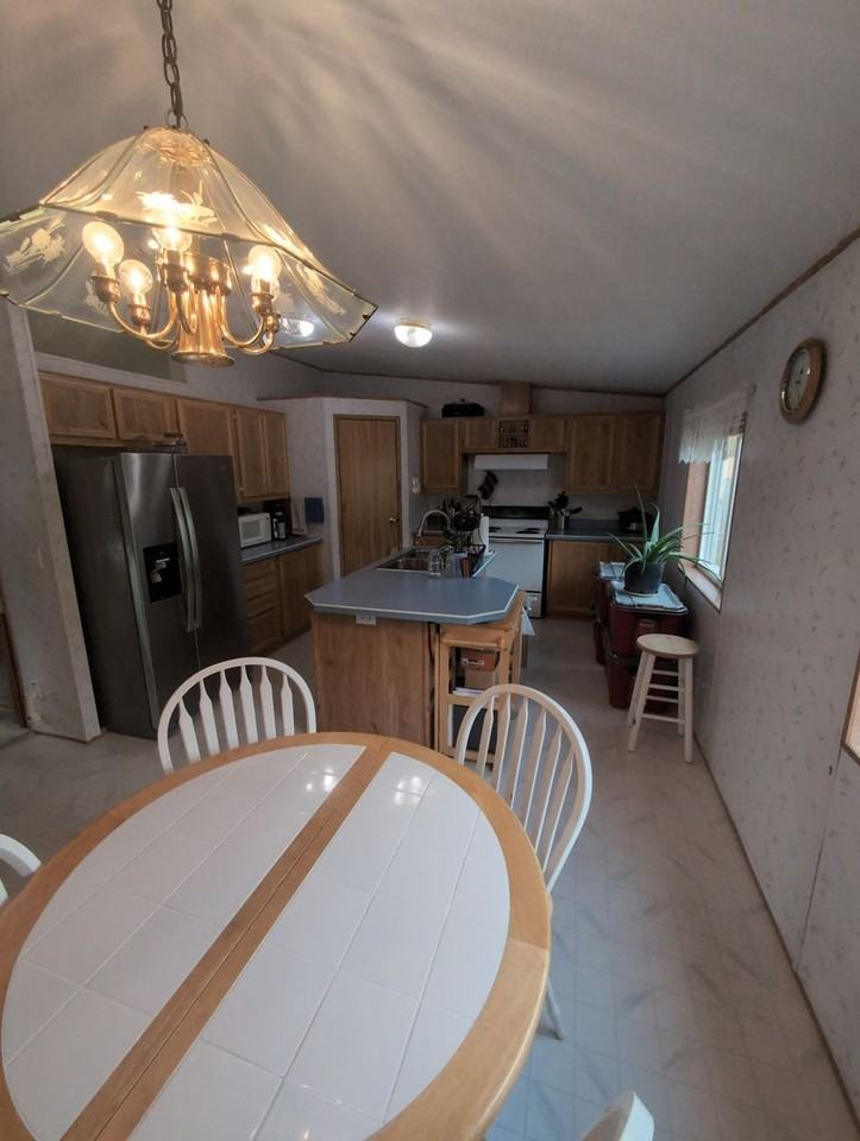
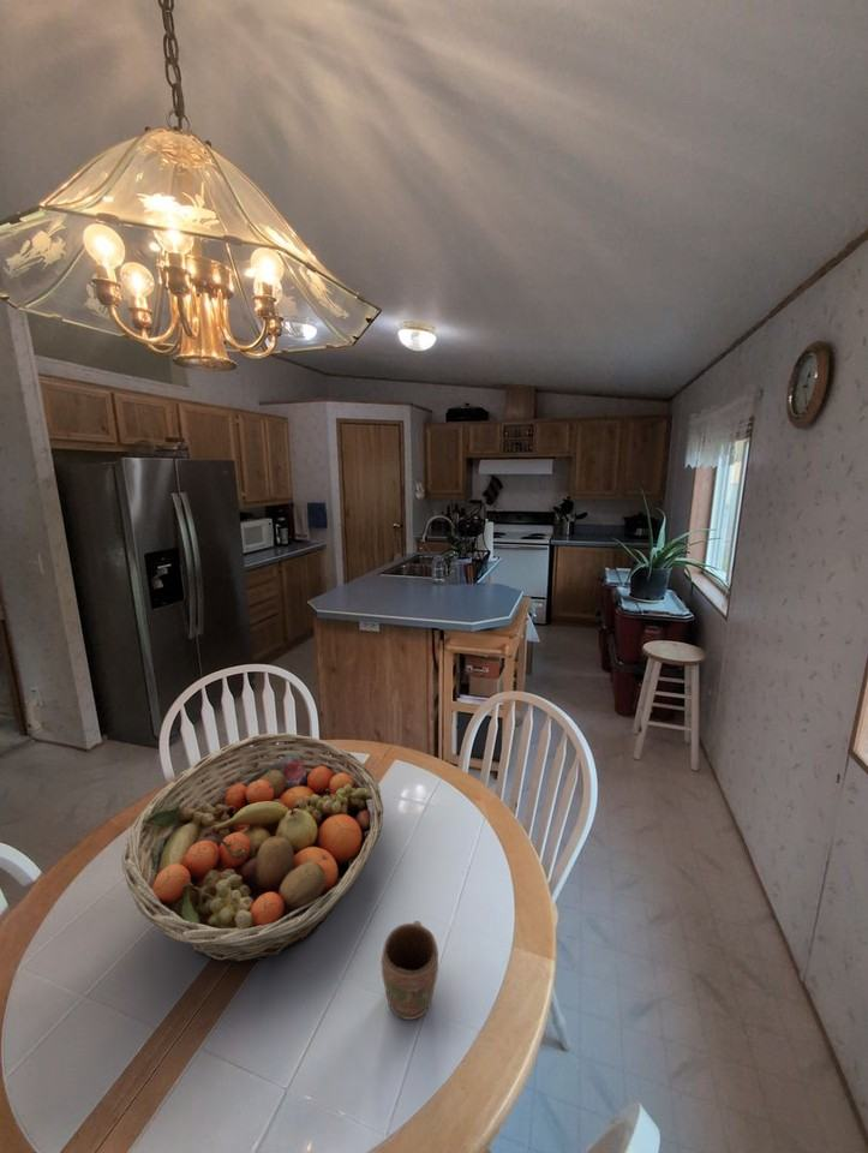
+ mug (413, 968)
+ fruit basket (270, 831)
